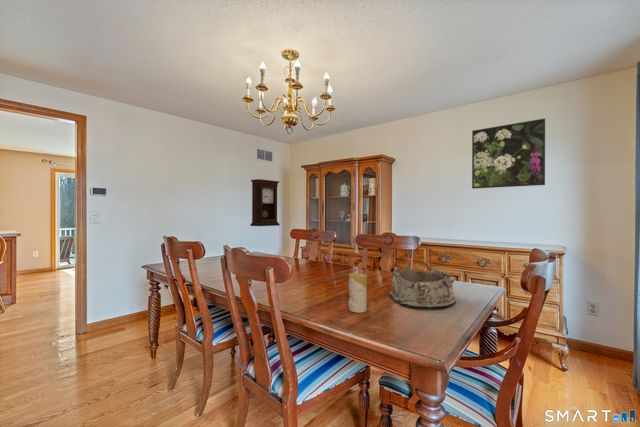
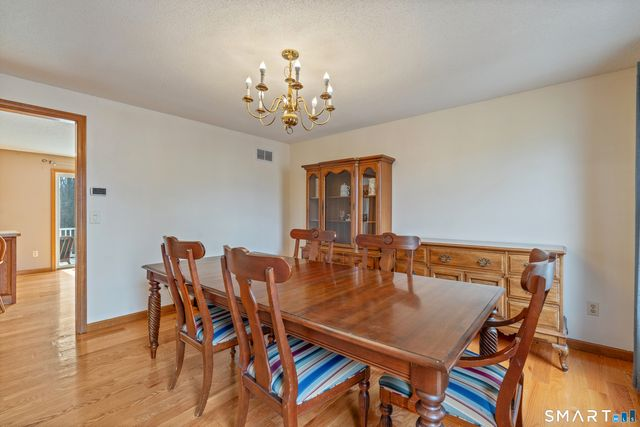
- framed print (506, 156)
- pendulum clock (266, 203)
- candle (357, 292)
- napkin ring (421, 284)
